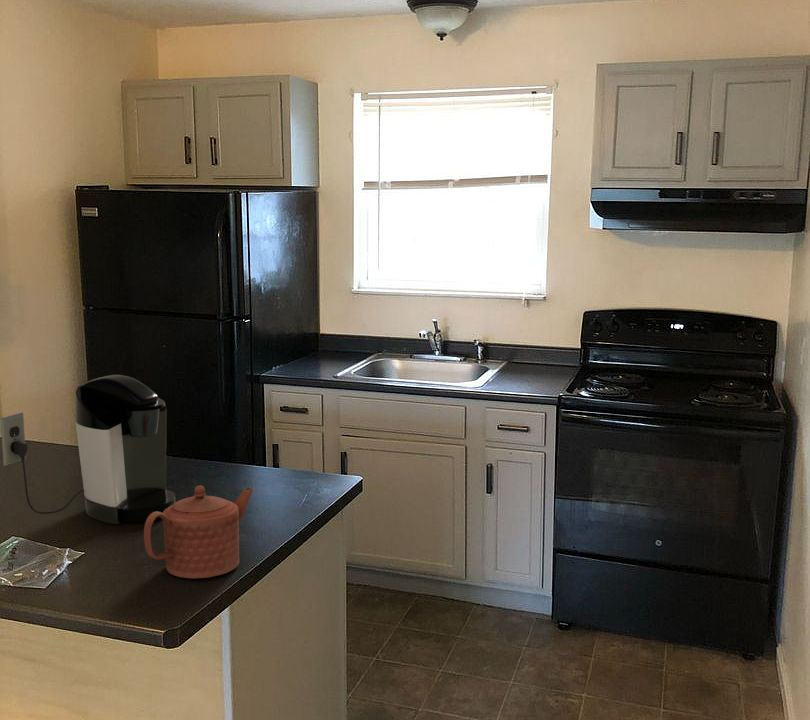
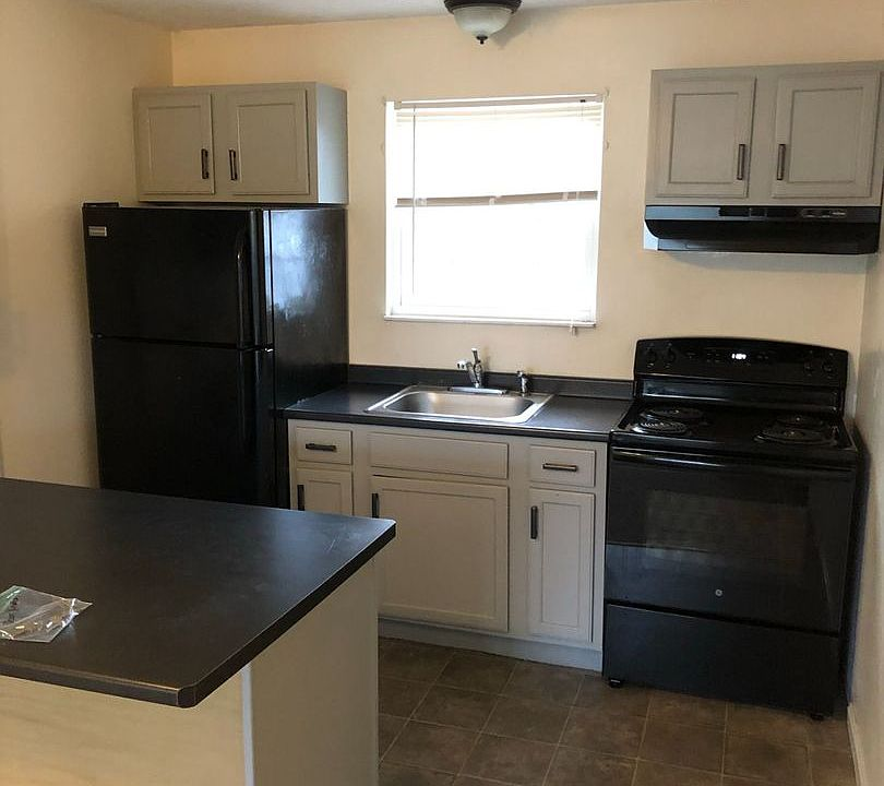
- coffee maker (104, 450)
- teapot (202, 525)
